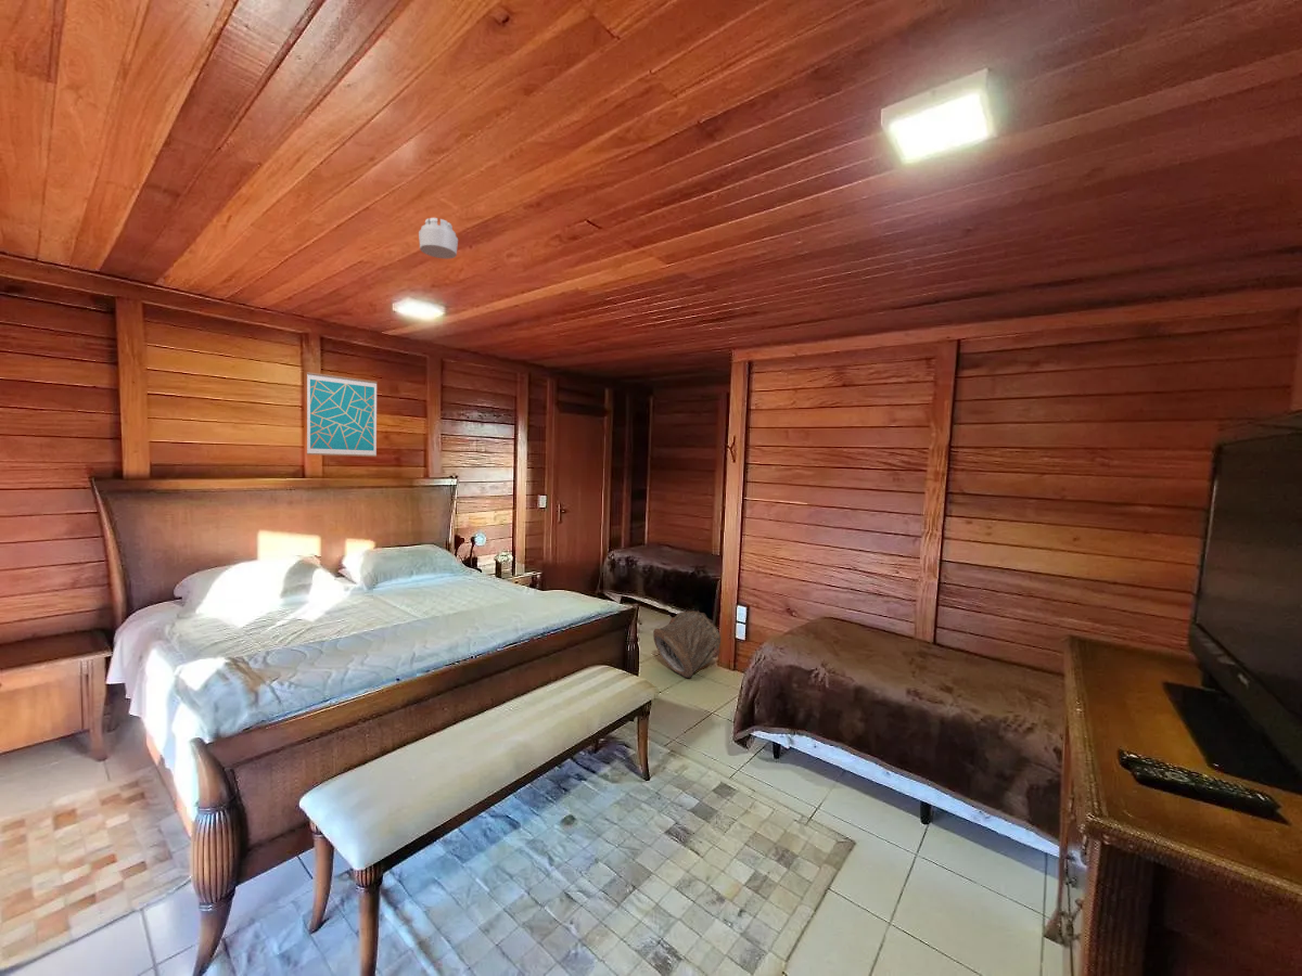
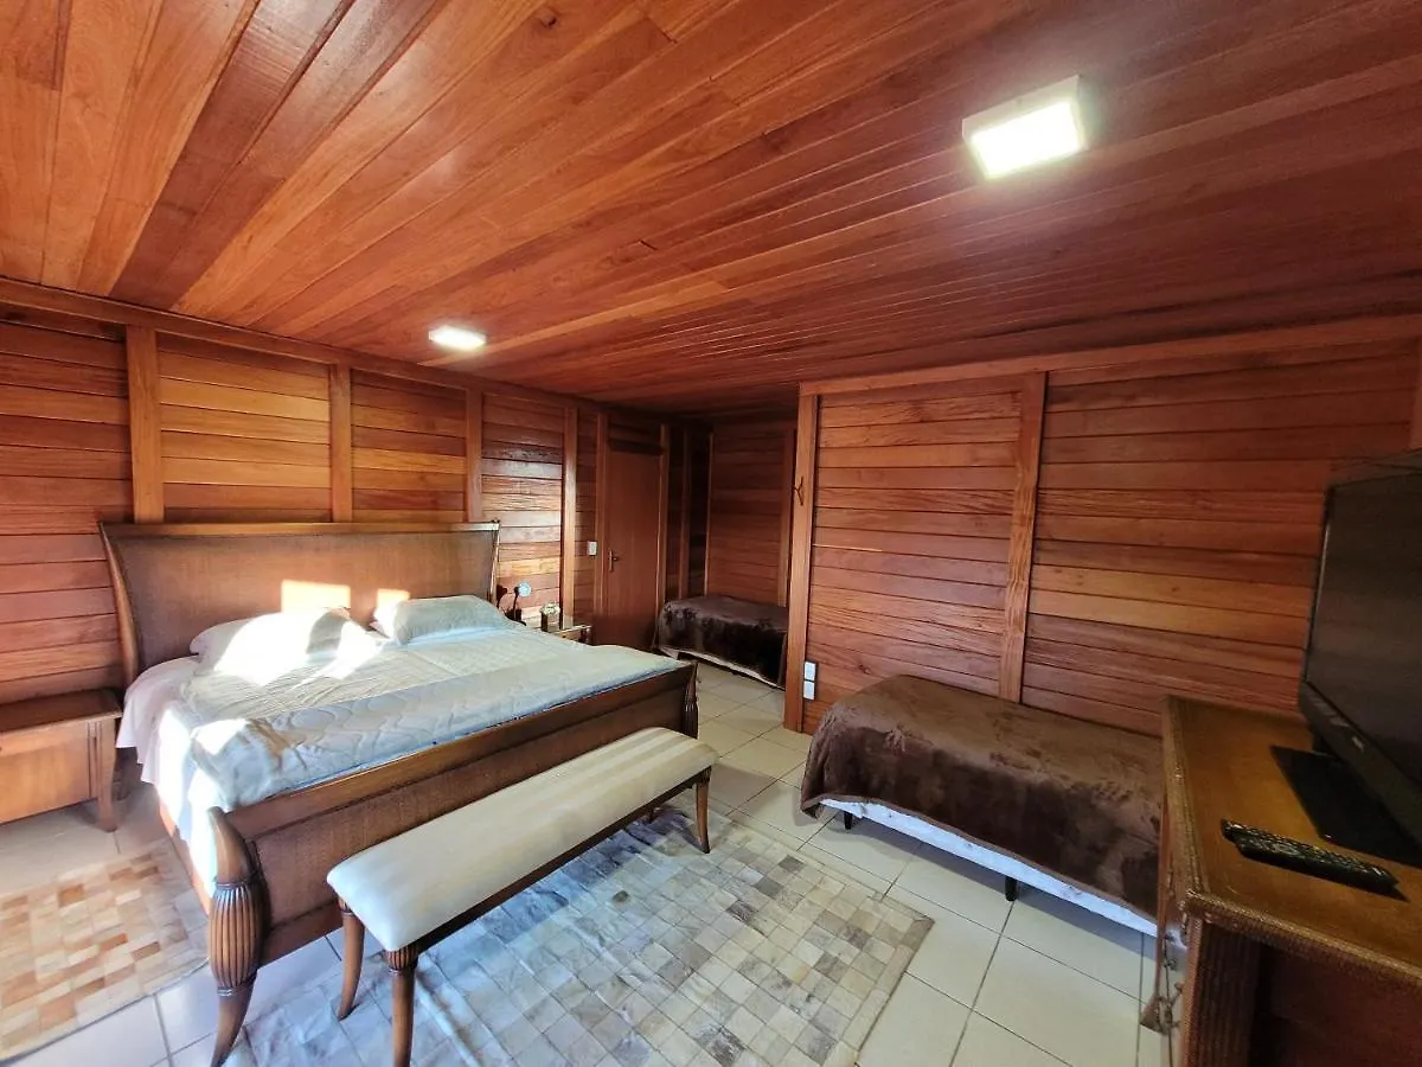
- smoke detector (438, 237)
- wall art (343, 416)
- bag (680, 644)
